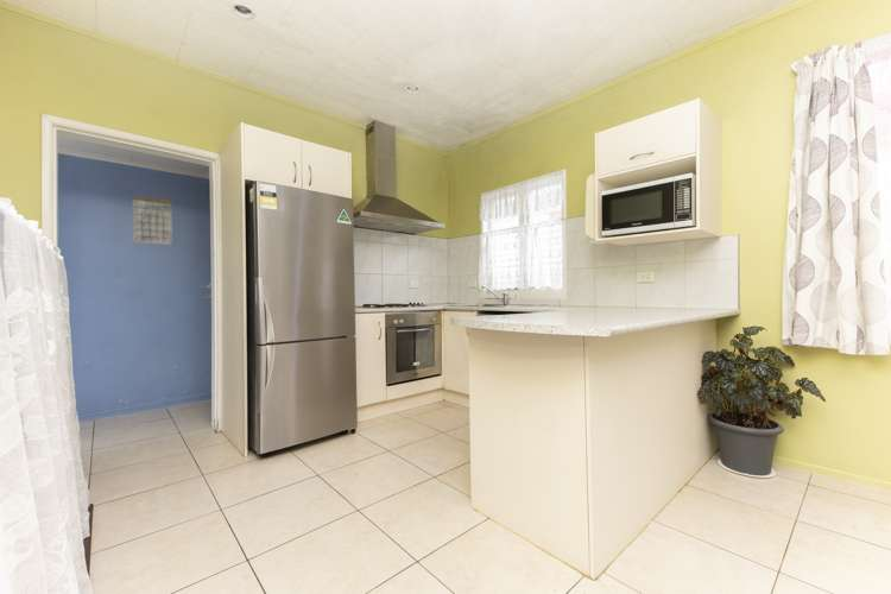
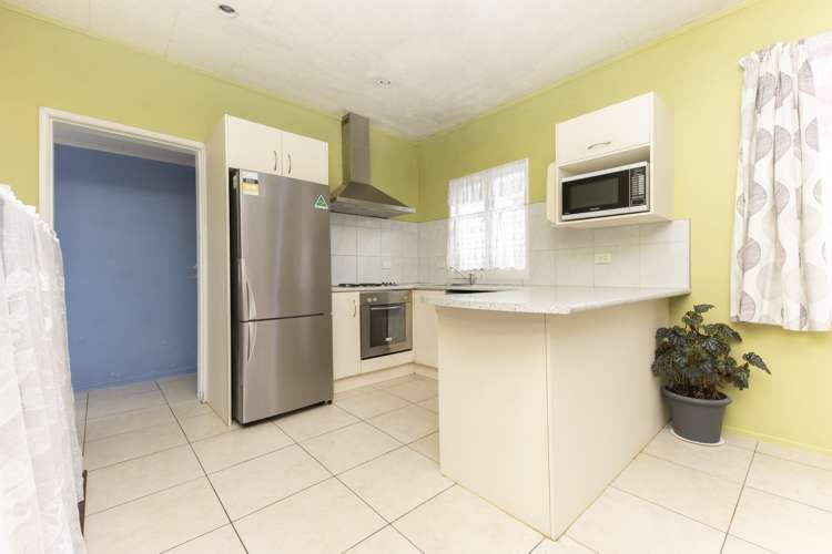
- calendar (152, 215)
